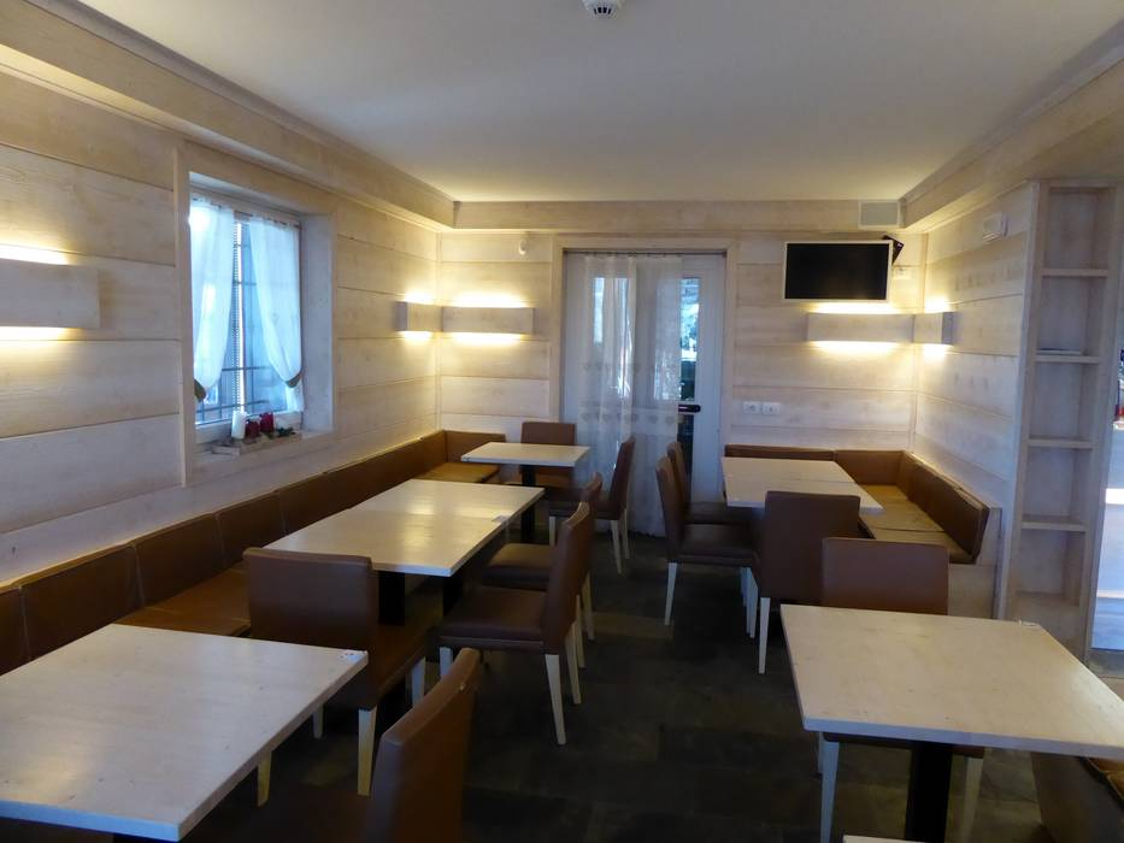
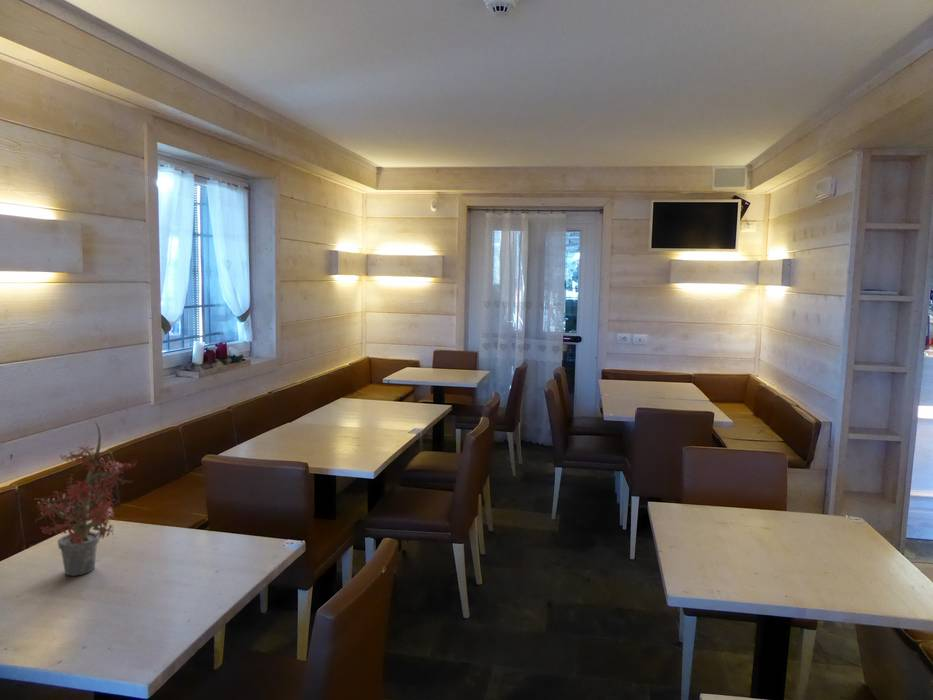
+ potted plant (84, 497)
